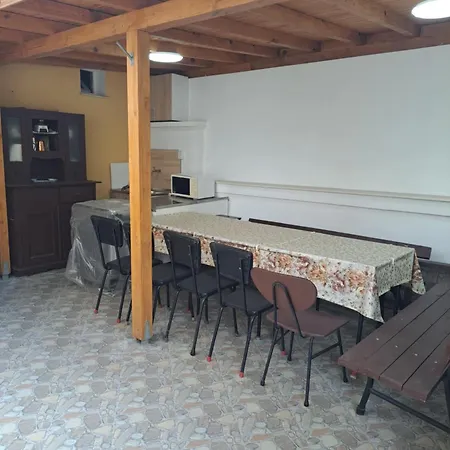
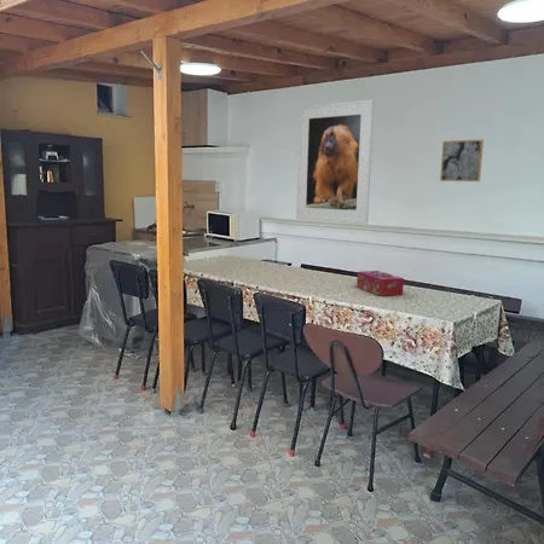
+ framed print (332, 163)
+ tissue box (378, 282)
+ wall art (461, 161)
